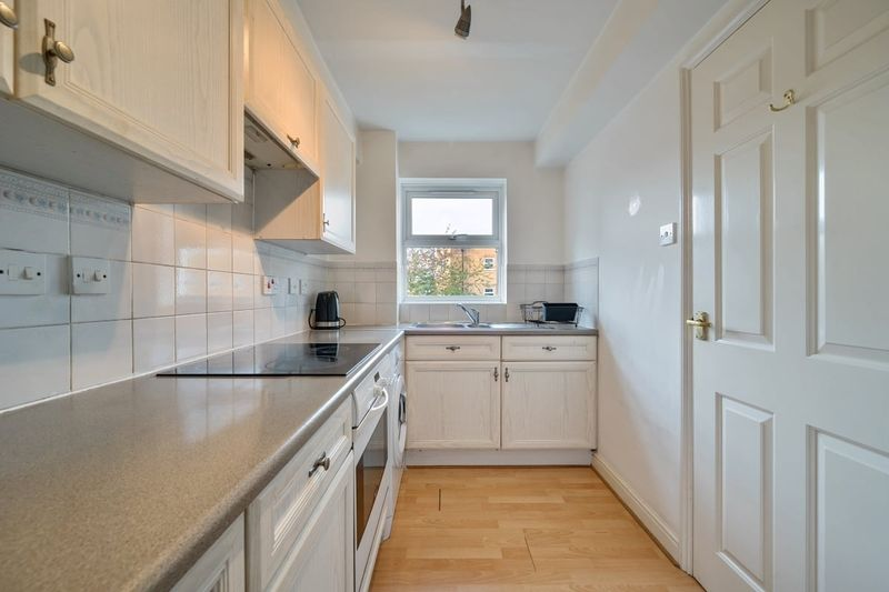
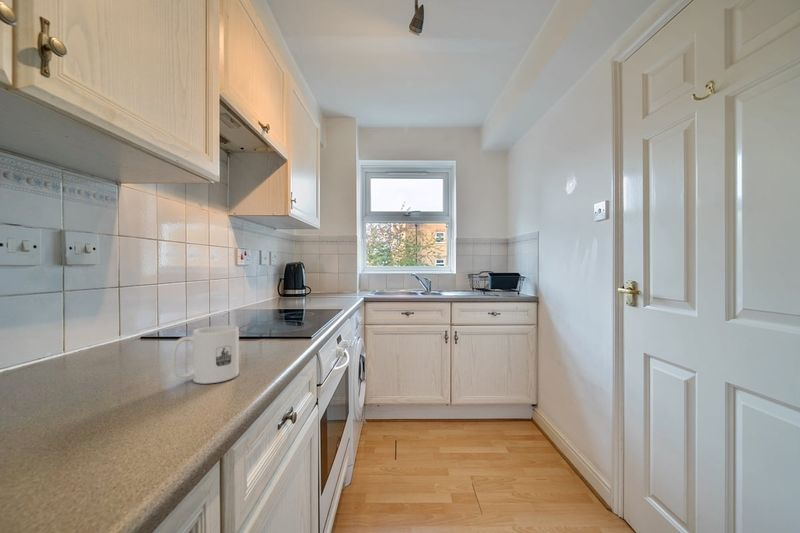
+ mug (206, 354)
